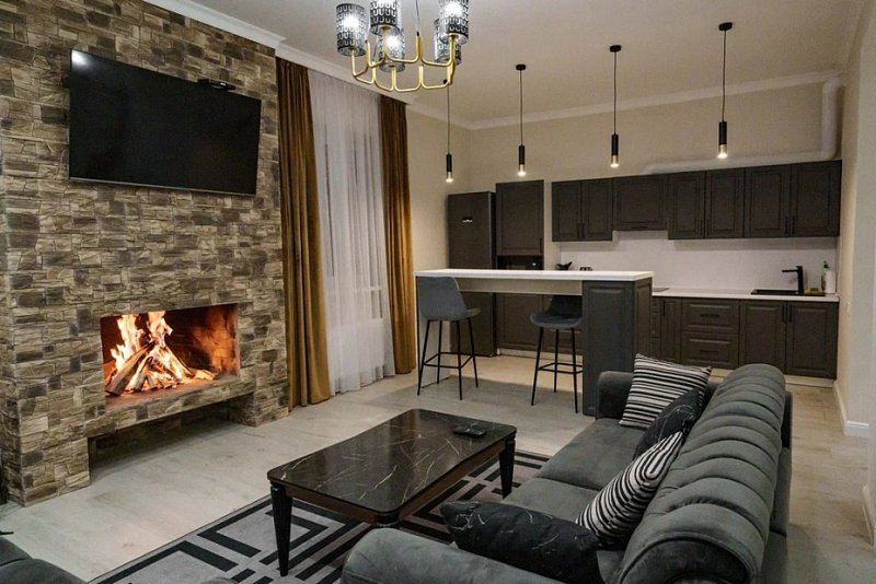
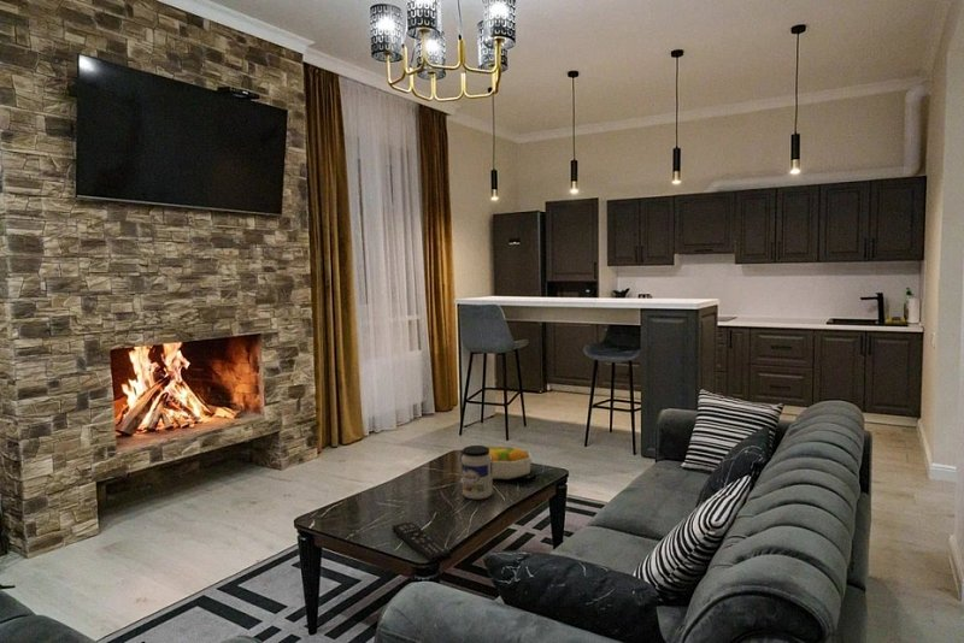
+ jar (476, 472)
+ remote control (419, 539)
+ fruit bowl (498, 459)
